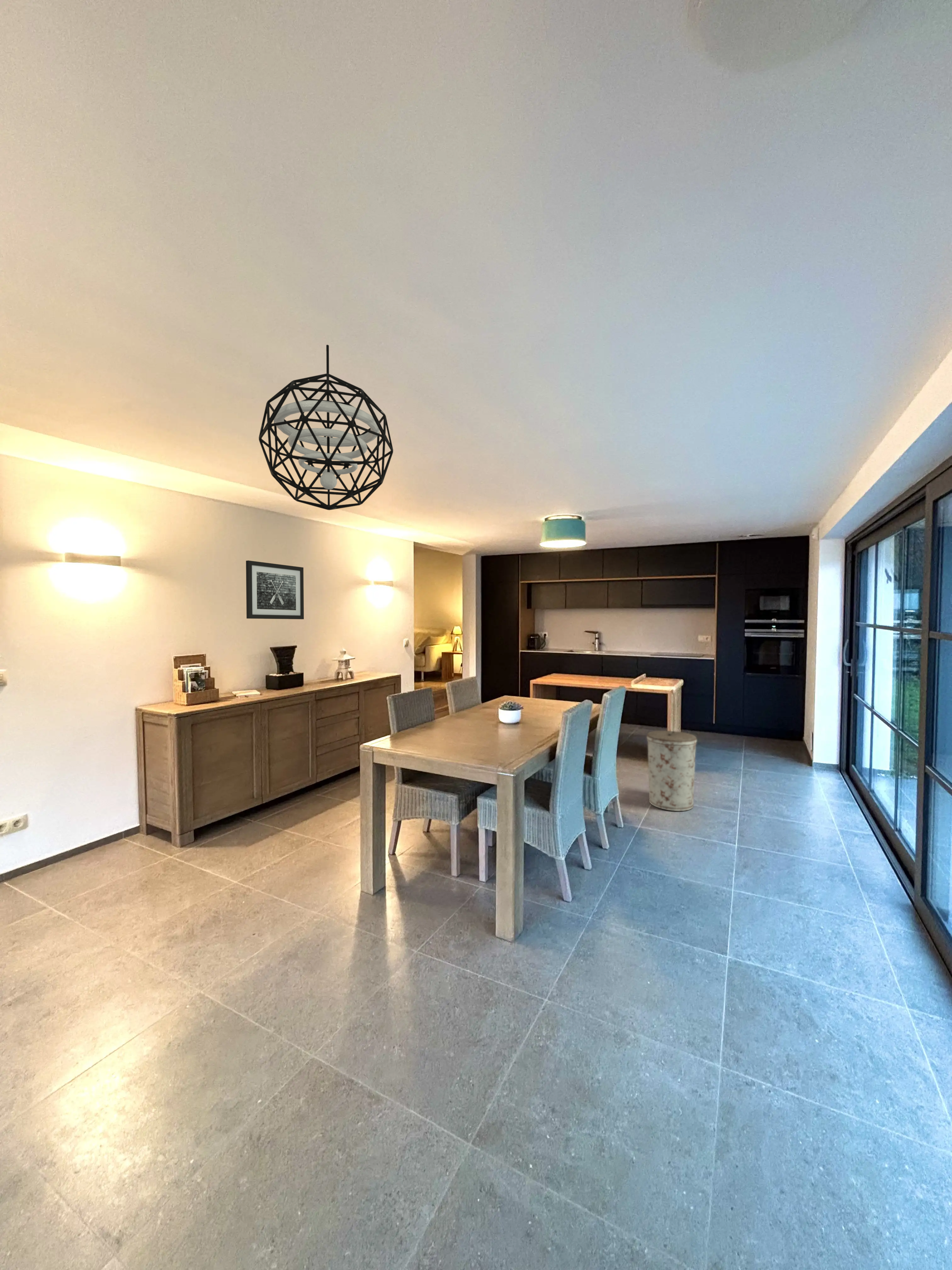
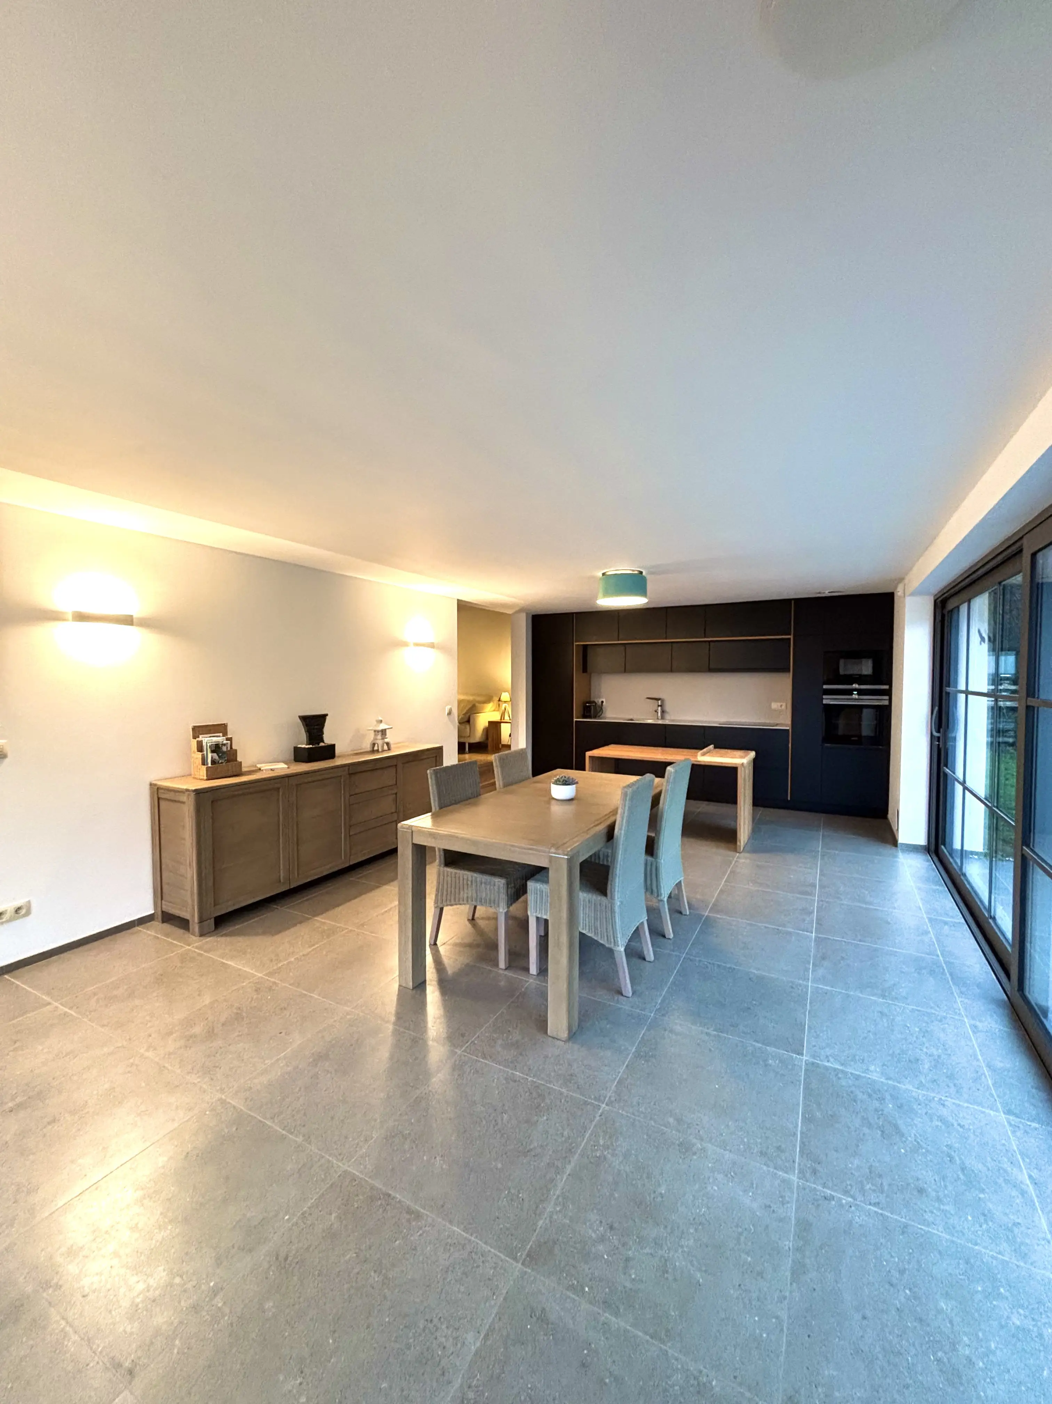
- pendant light (328, 428)
- trash can (671, 768)
- wall art (276, 592)
